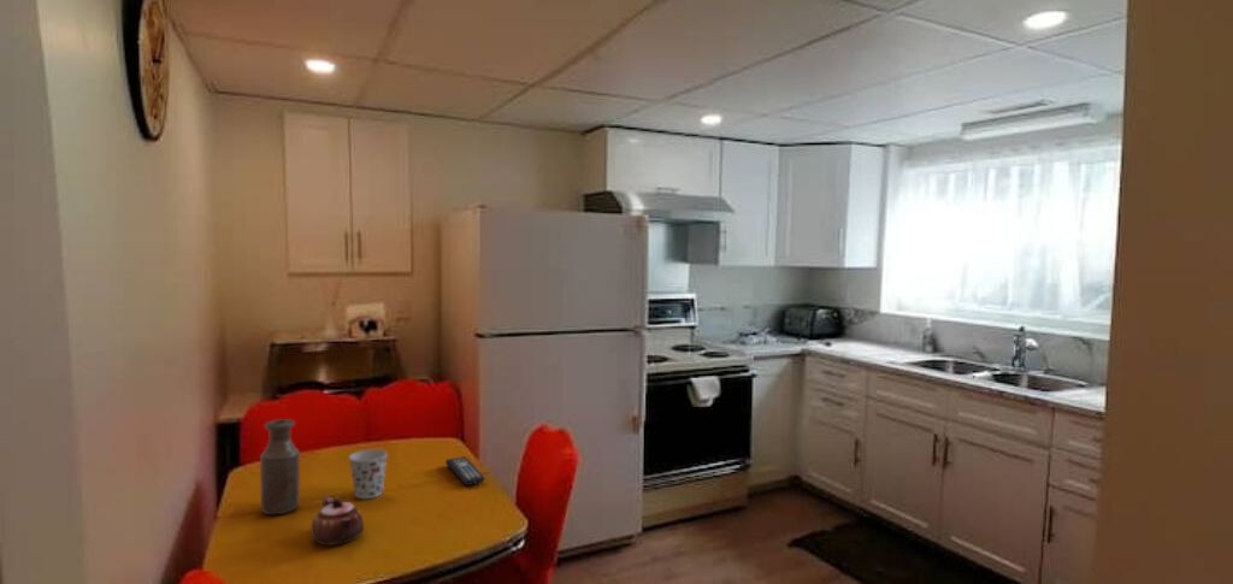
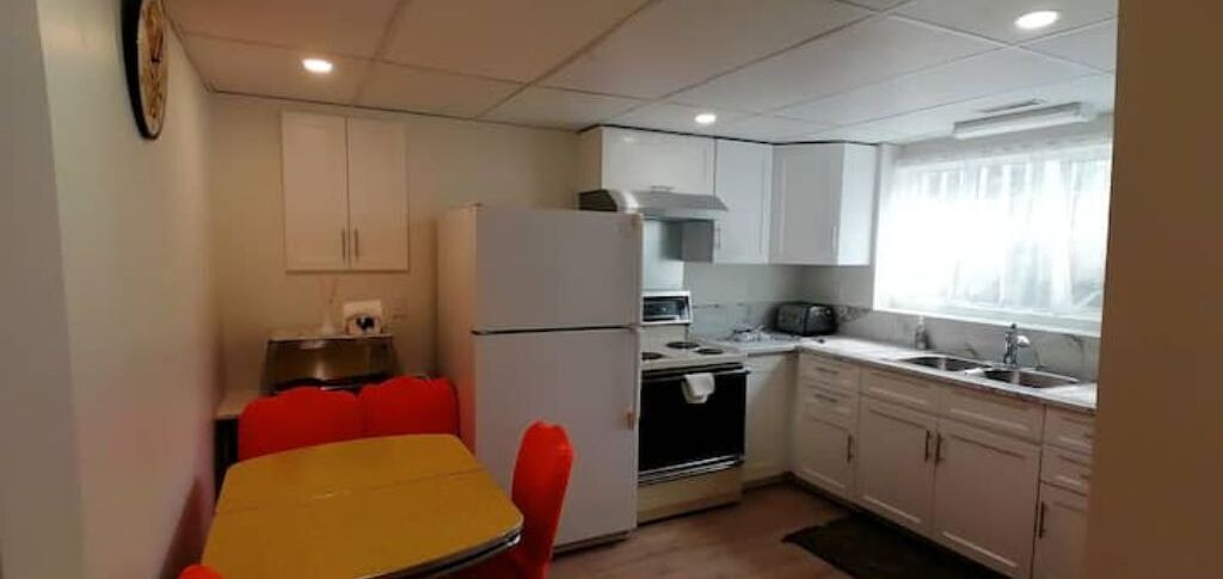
- cup (368, 474)
- remote control (464, 470)
- teapot (337, 517)
- bottle (279, 465)
